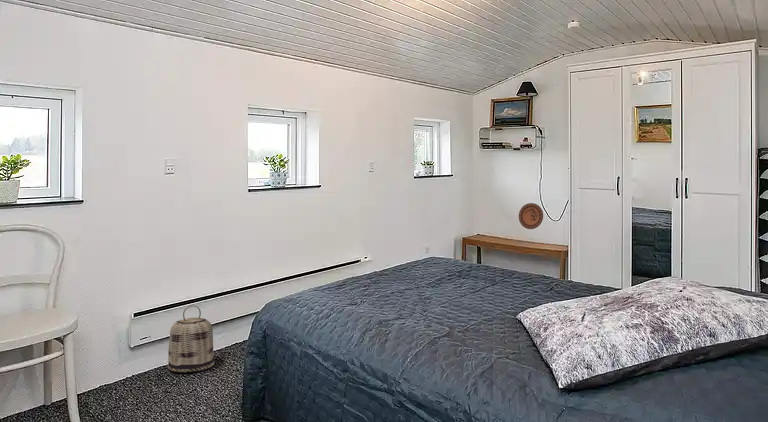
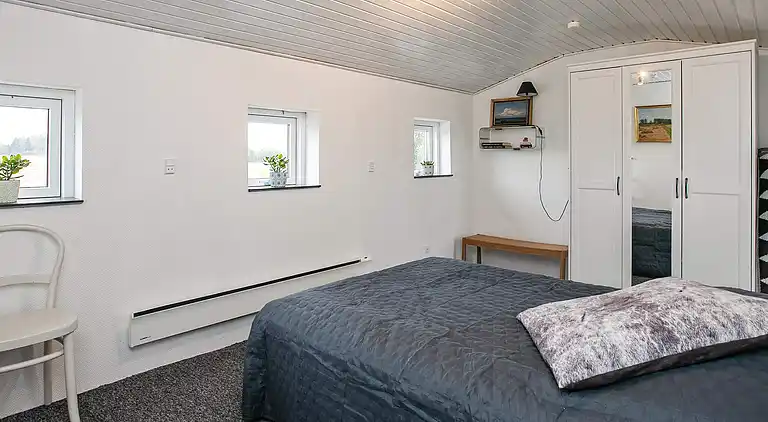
- basket (191, 335)
- decorative plate (530, 216)
